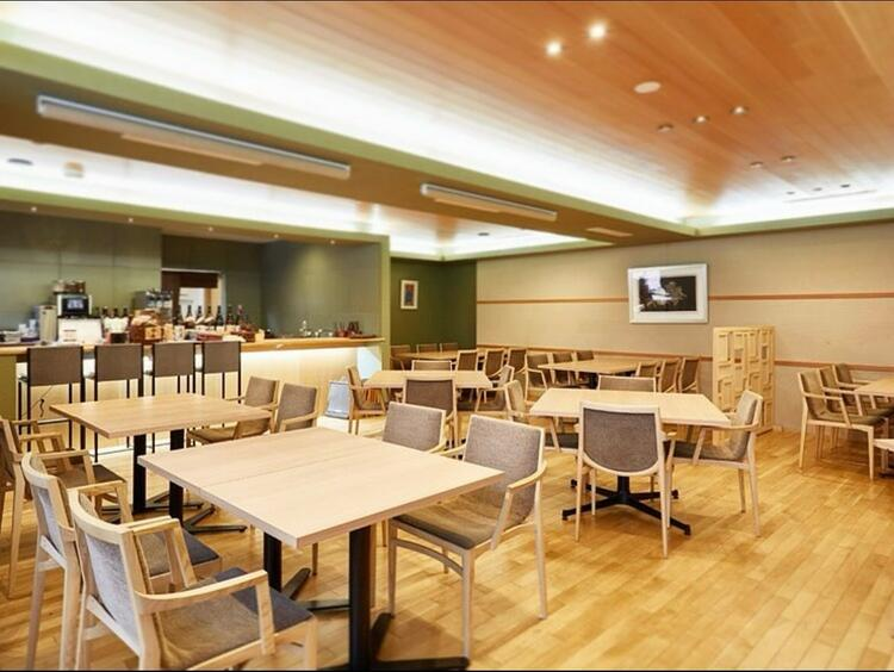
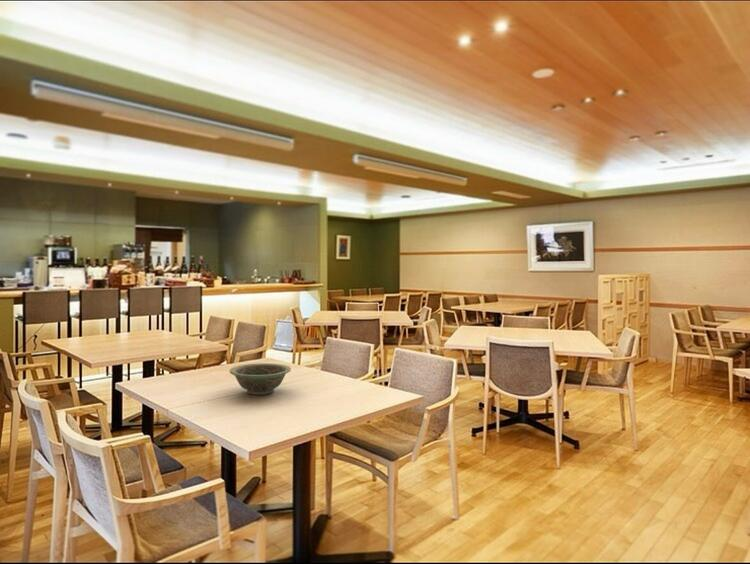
+ decorative bowl (260, 380)
